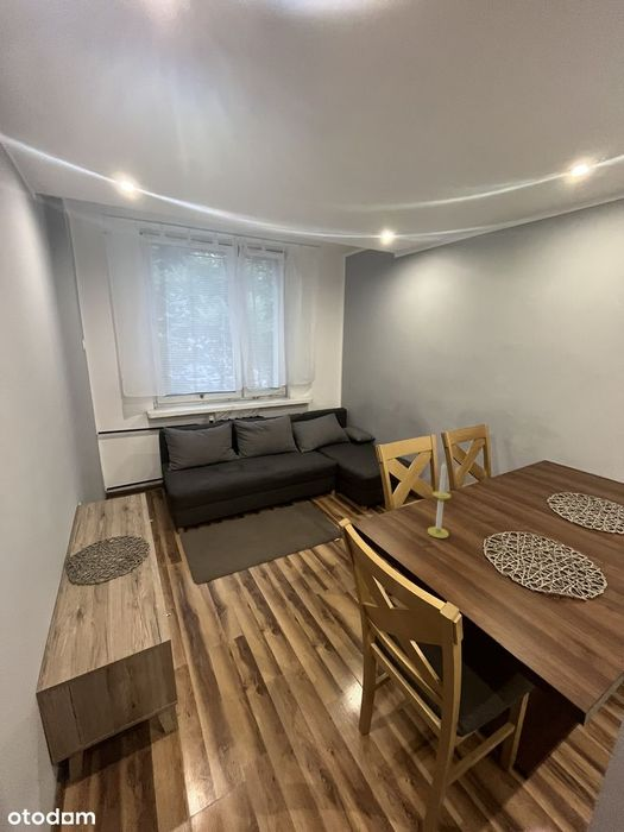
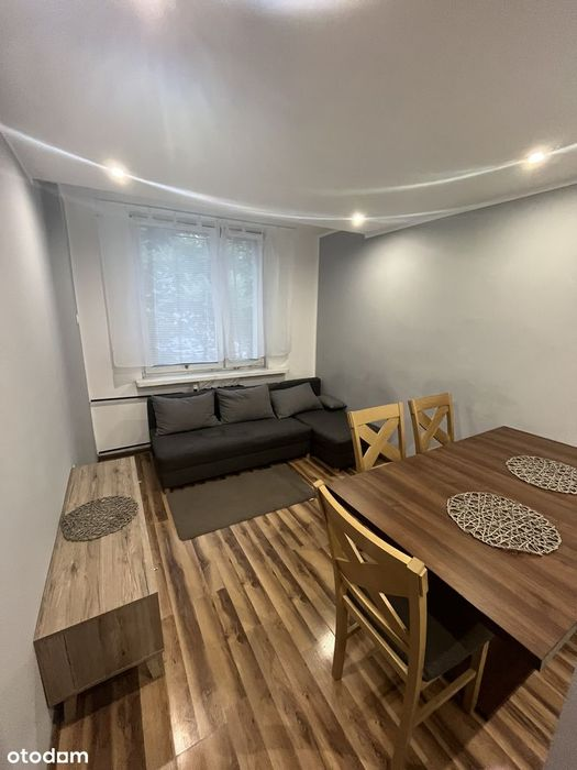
- candle (441, 497)
